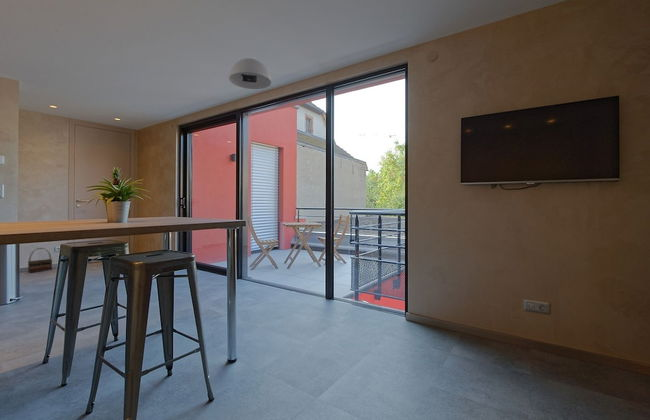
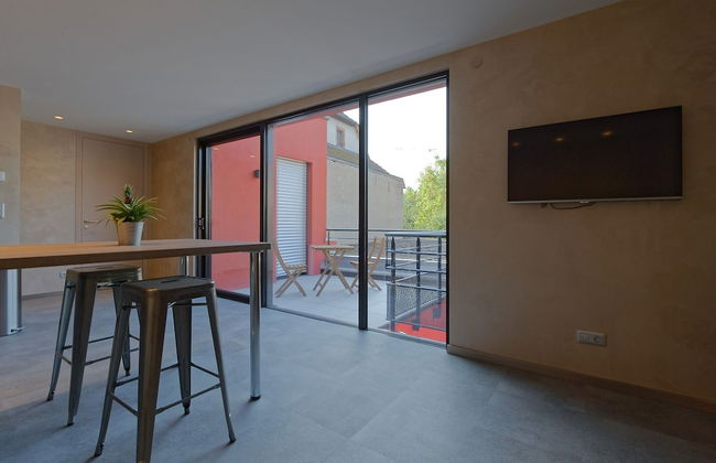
- basket (40, 260)
- ceiling light (250, 70)
